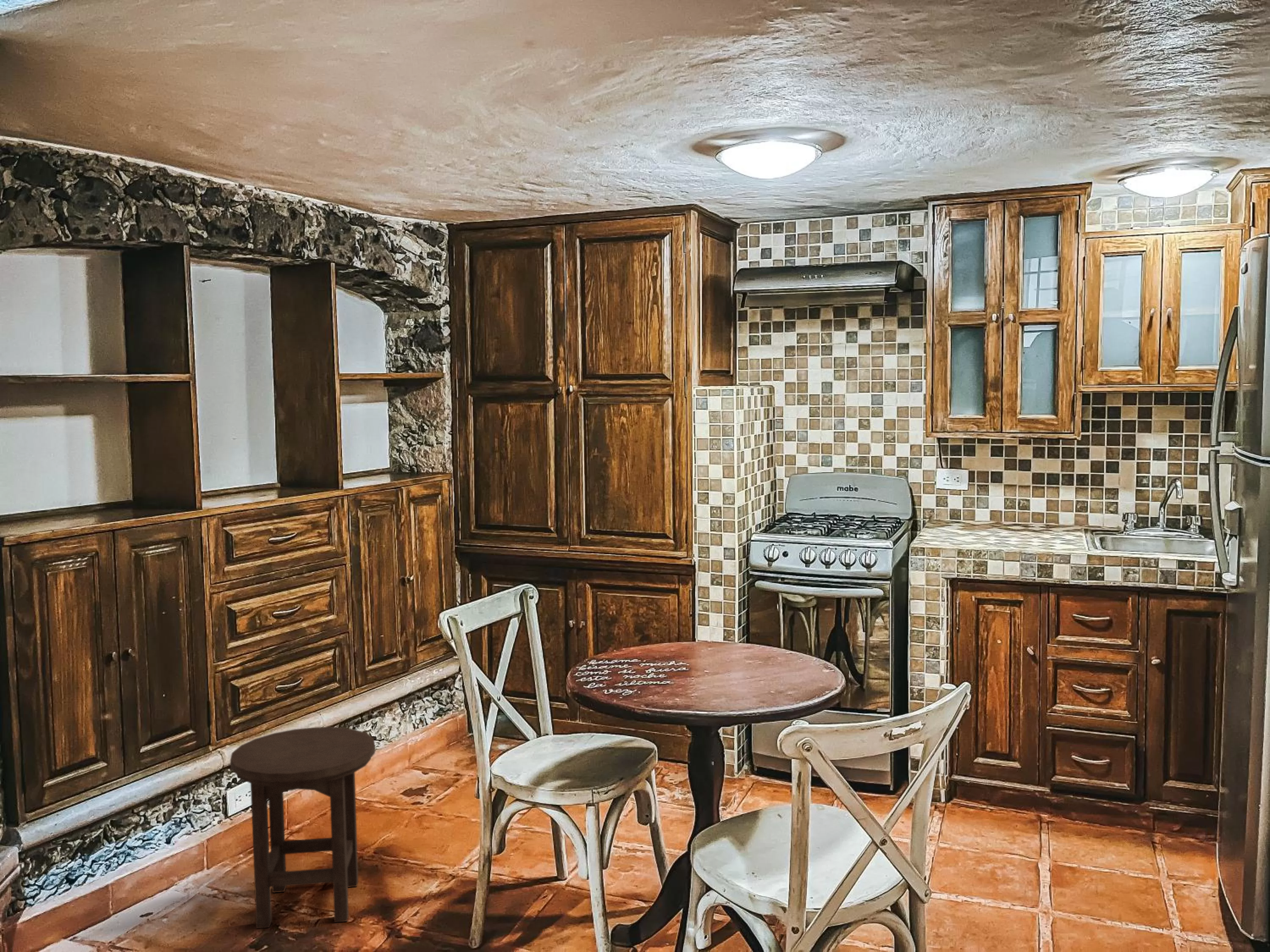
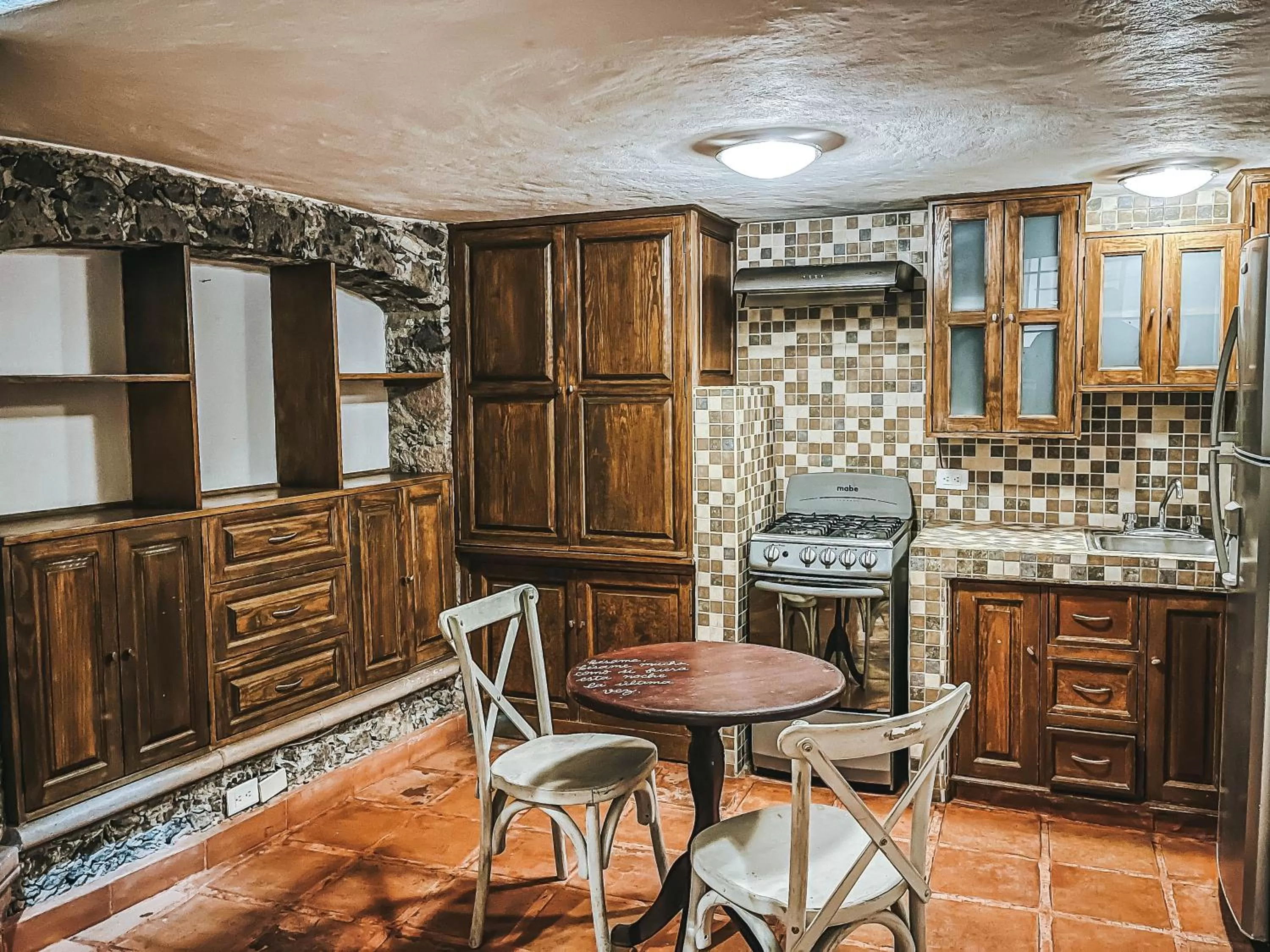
- stool (306, 839)
